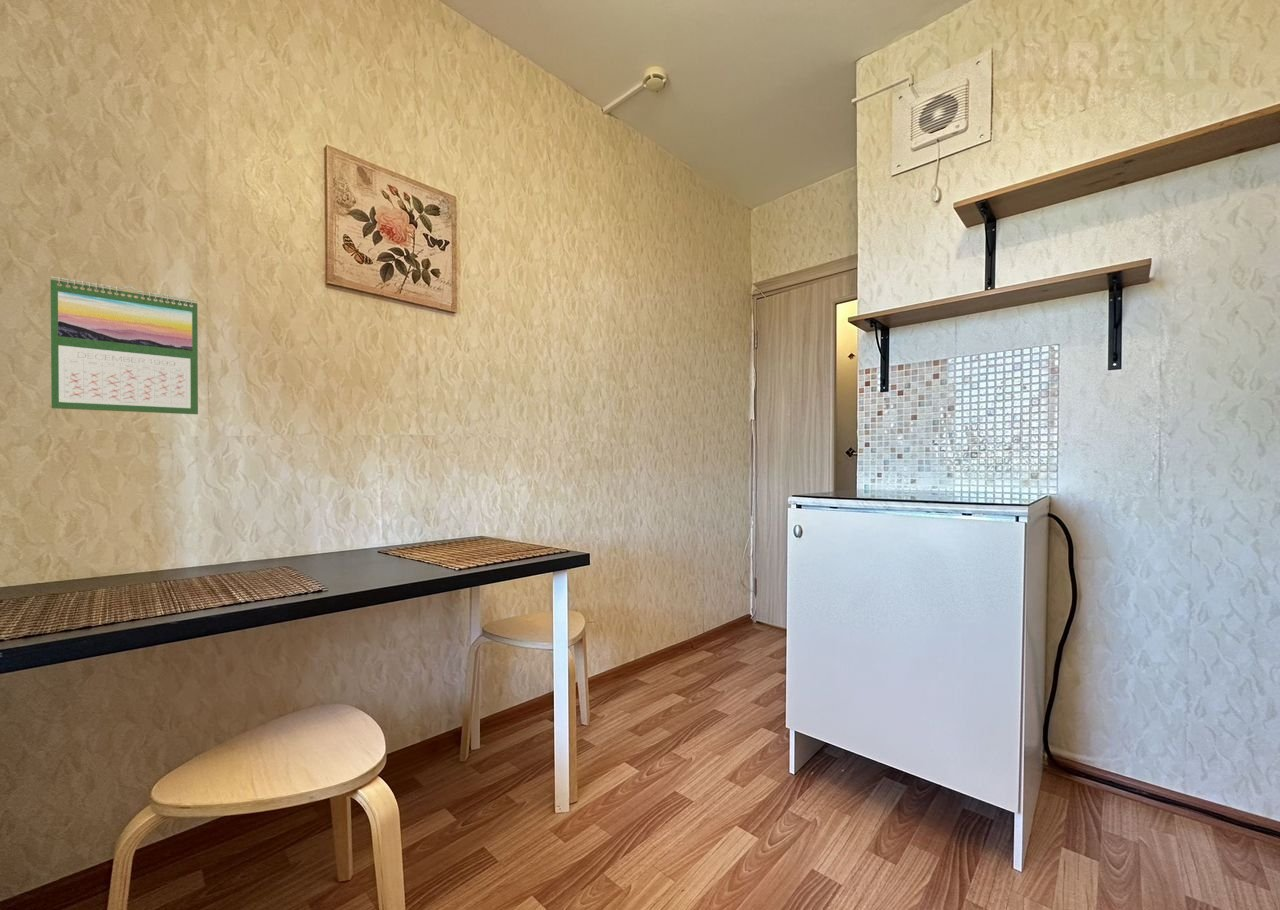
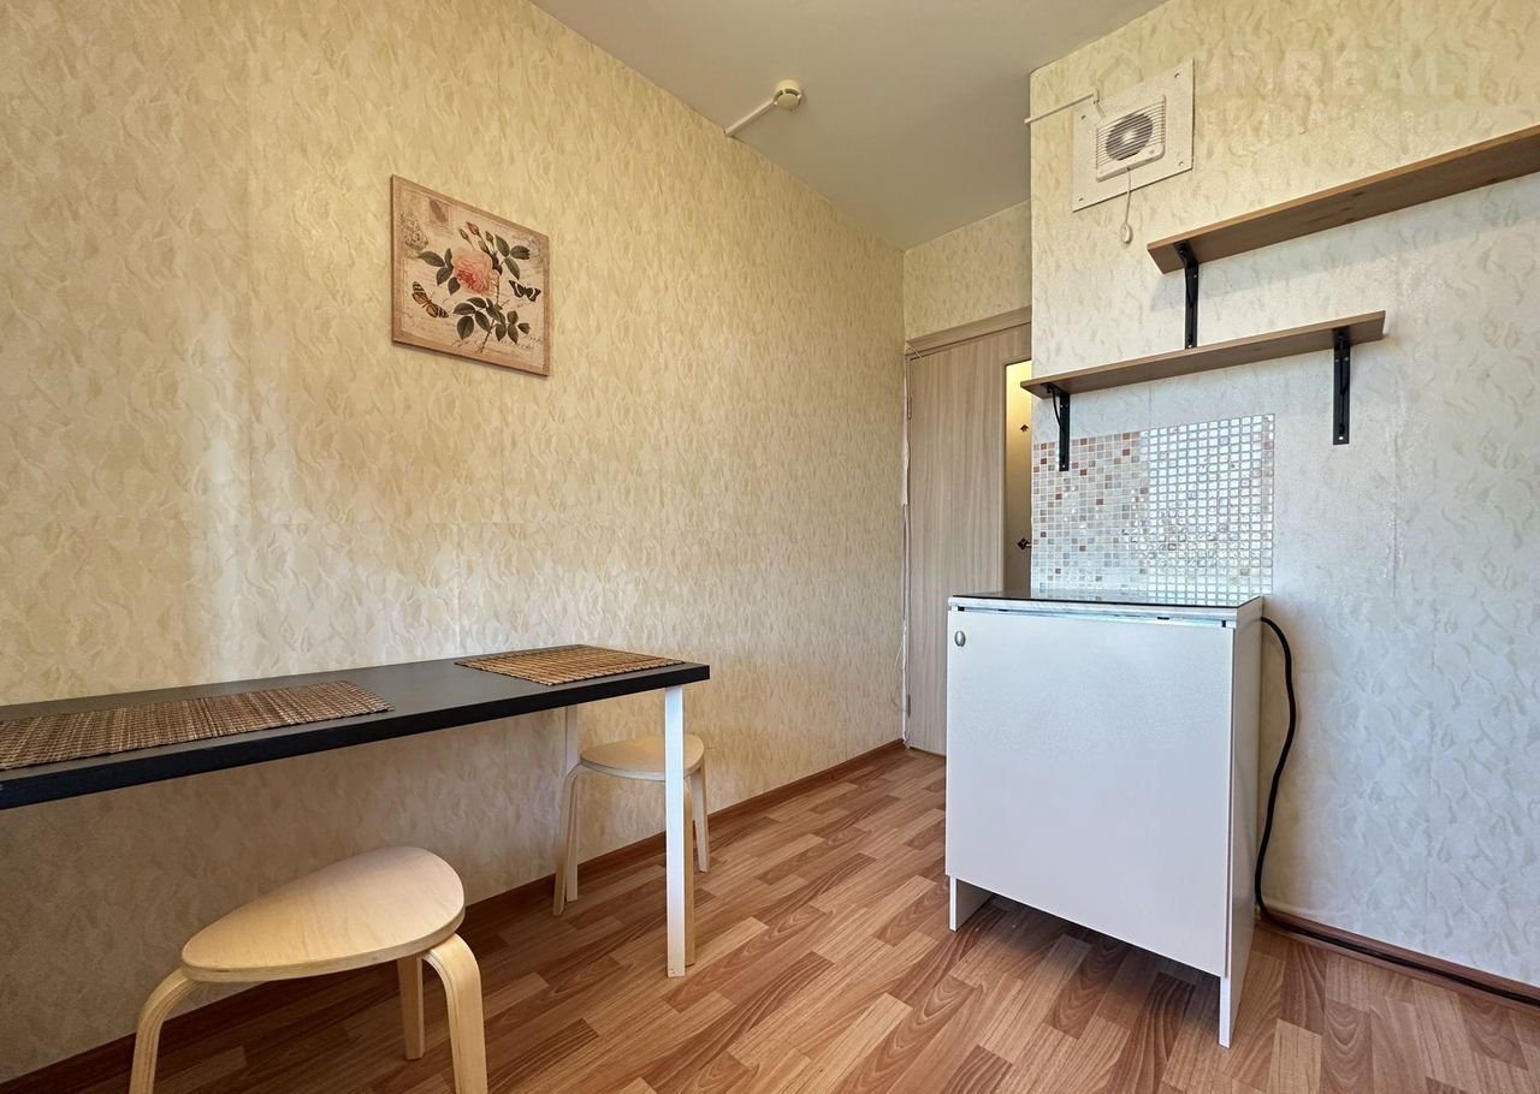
- calendar (129, 349)
